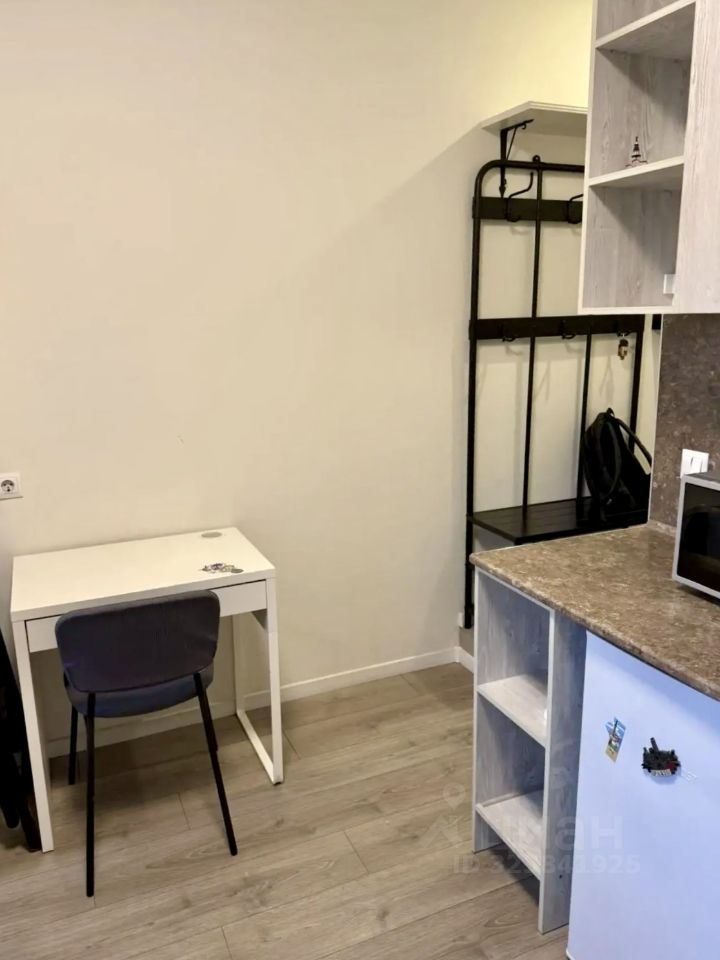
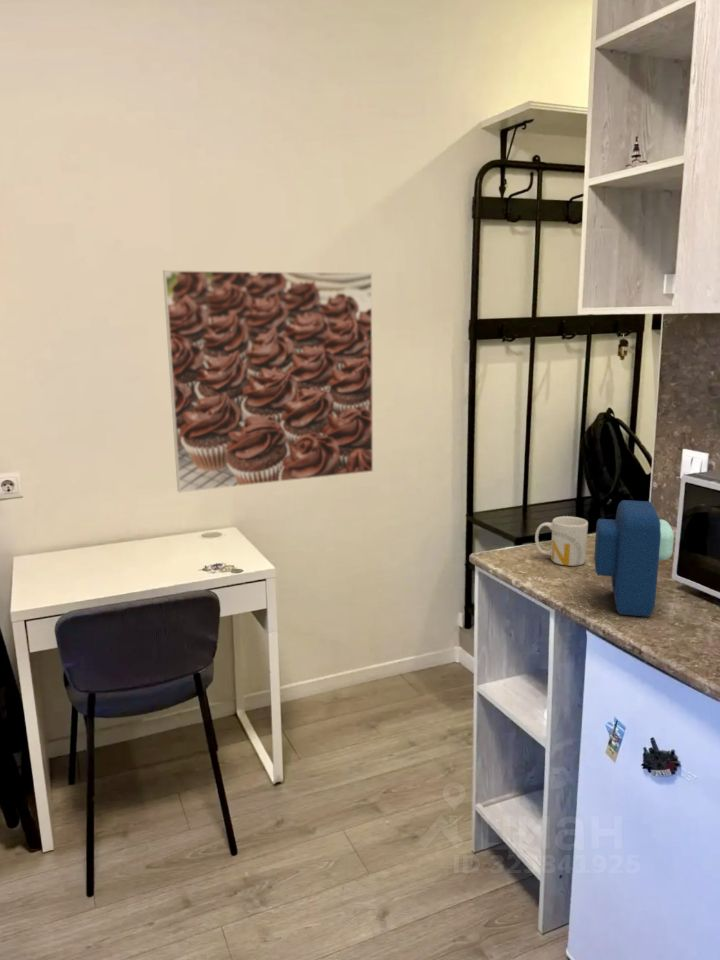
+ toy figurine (632, 555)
+ mug (562, 540)
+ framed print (276, 379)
